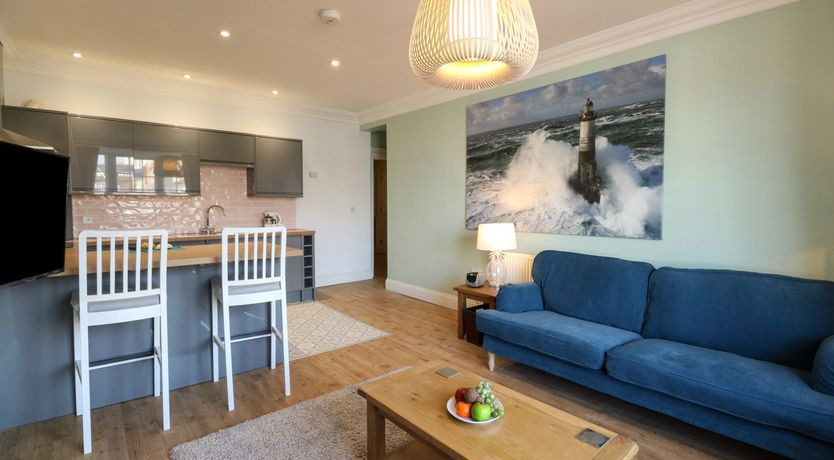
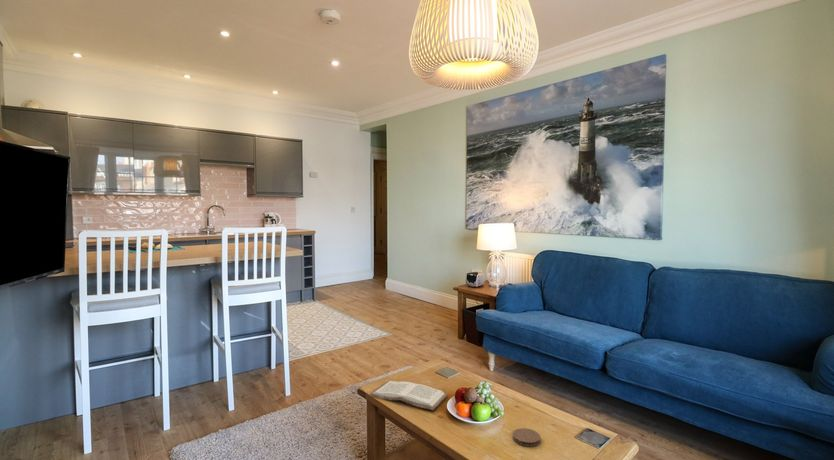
+ book (408, 392)
+ coaster (526, 436)
